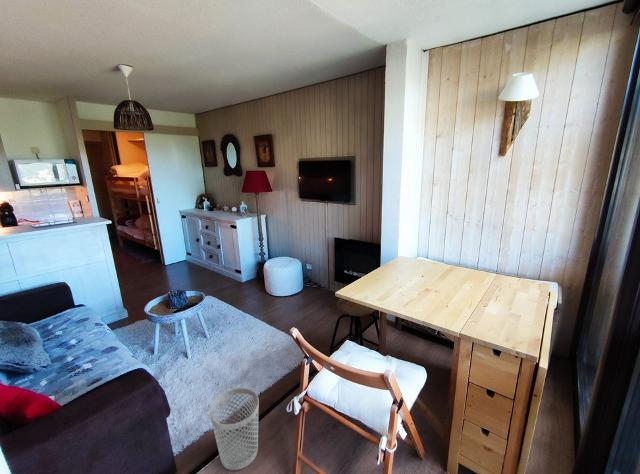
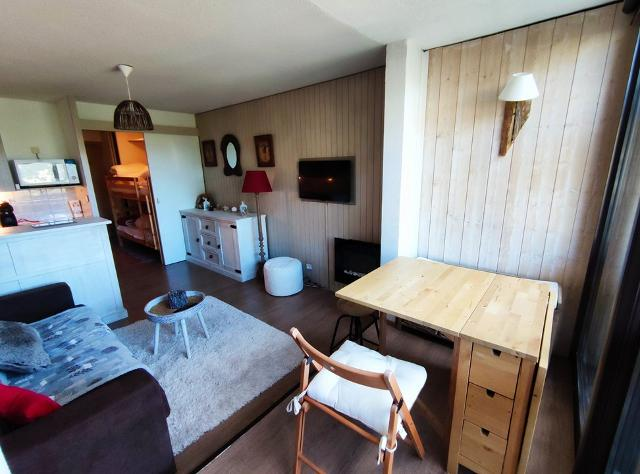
- wastebasket (237, 428)
